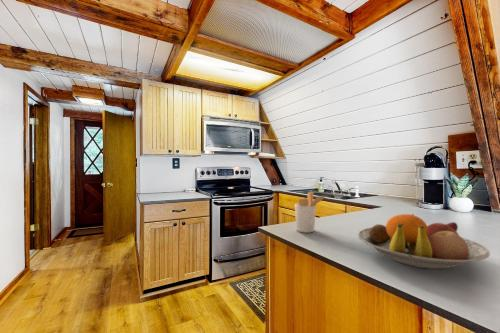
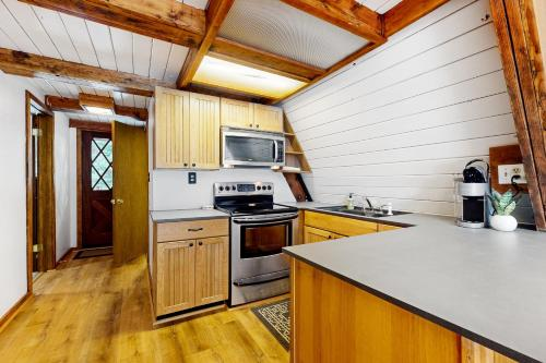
- utensil holder (310, 211)
- fruit bowl (415, 235)
